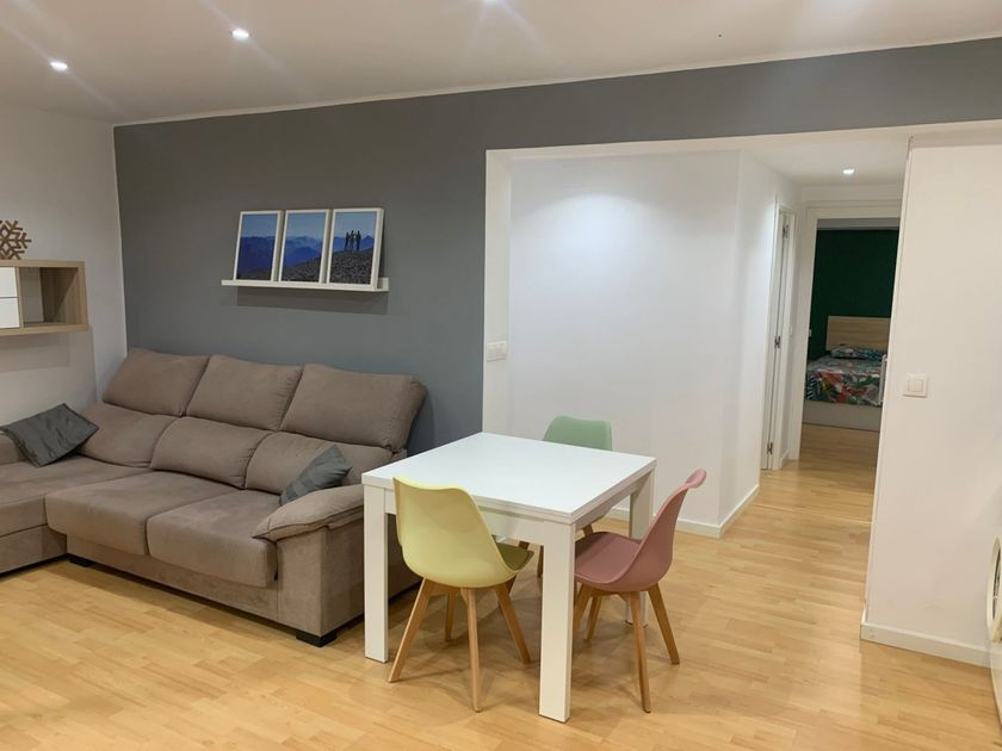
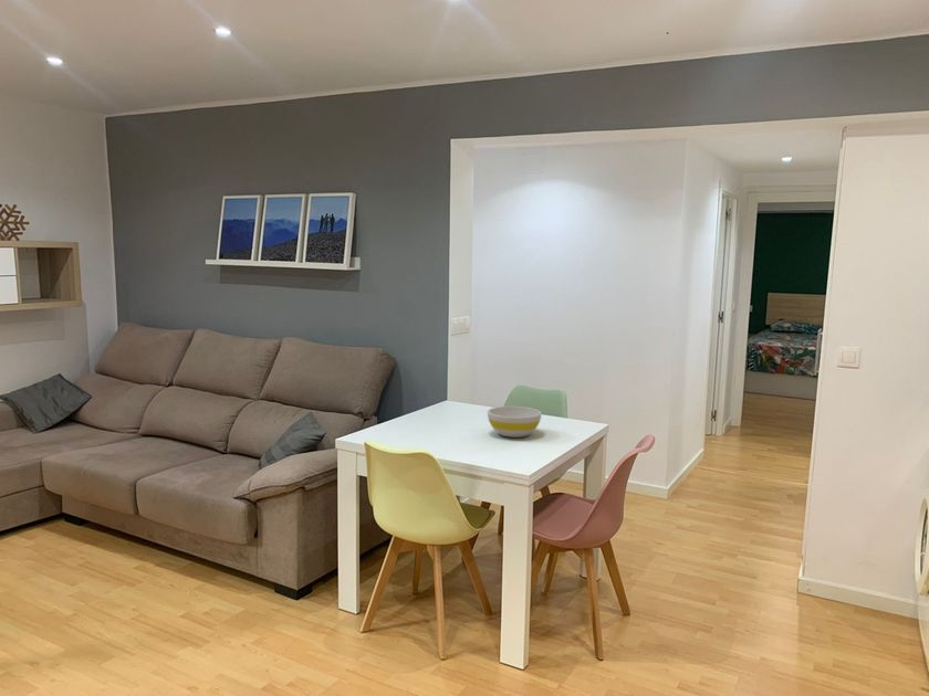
+ bowl (513, 422)
